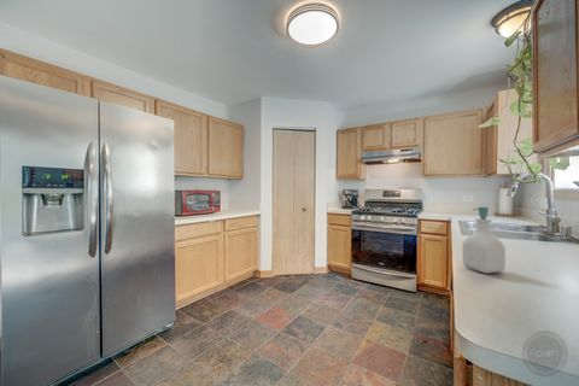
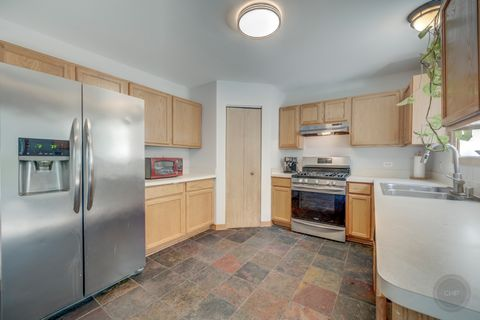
- soap bottle (482, 238)
